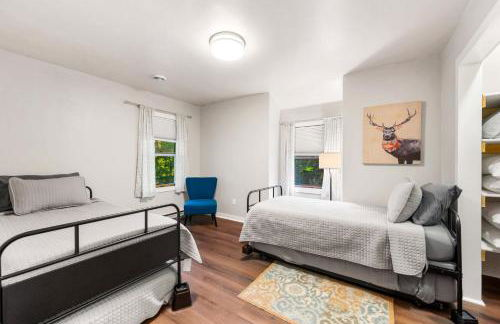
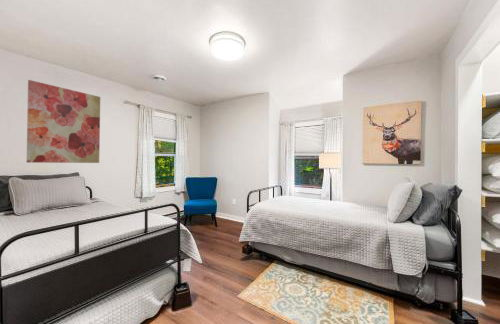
+ wall art (67, 126)
